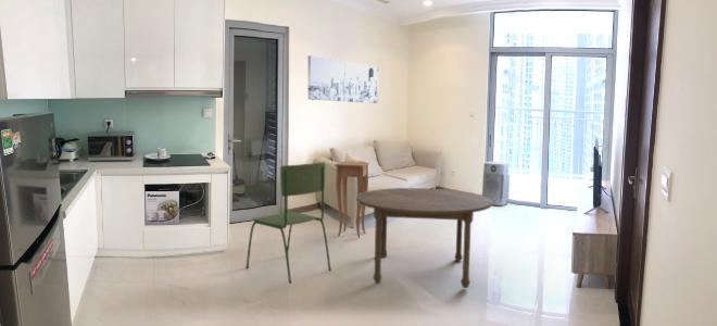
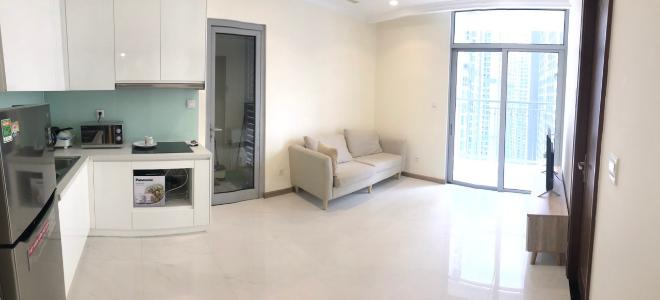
- air purifier (495, 183)
- chair (288, 216)
- dining table (422, 217)
- side table (345, 199)
- wall art (345, 82)
